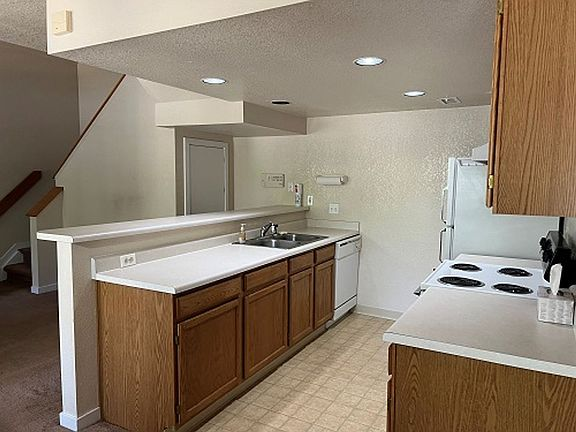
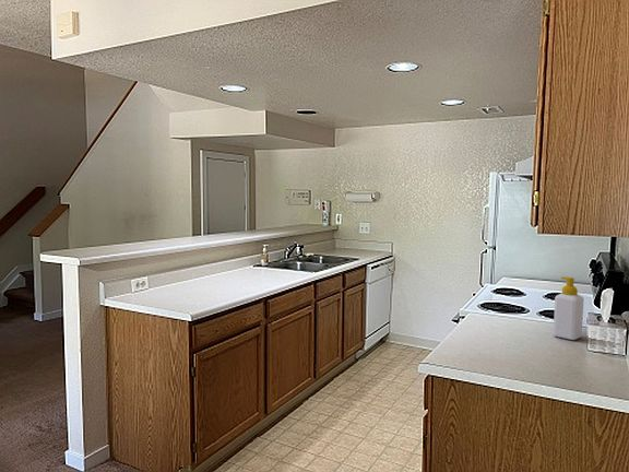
+ soap bottle (568, 307)
